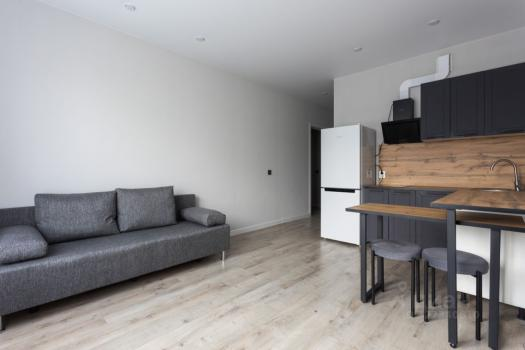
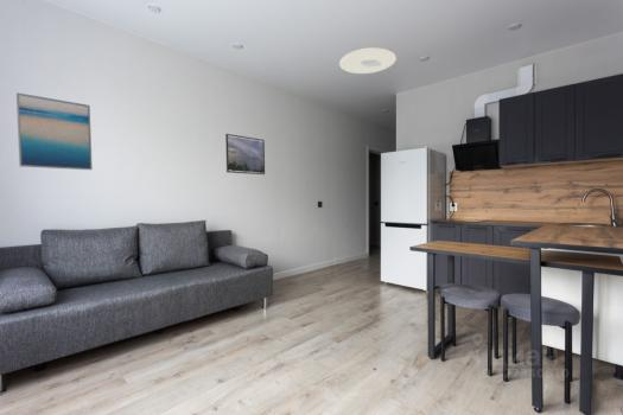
+ ceiling light (367, 59)
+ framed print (246, 154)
+ wall art (56, 134)
